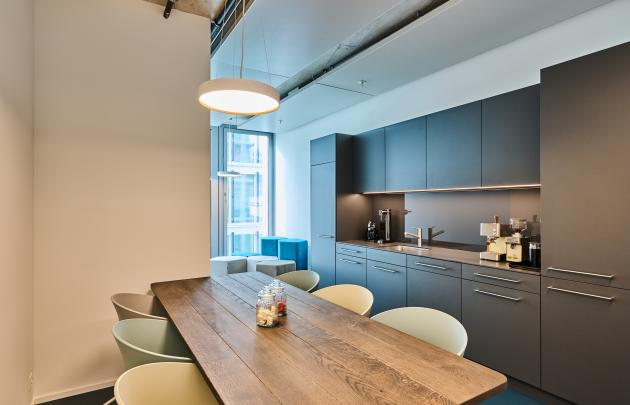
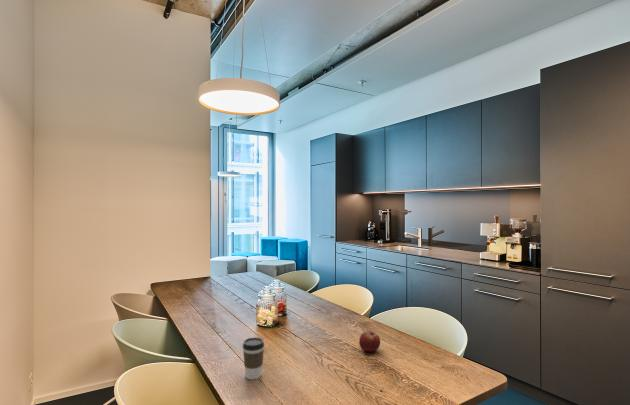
+ coffee cup (253, 358)
+ fruit (369, 341)
